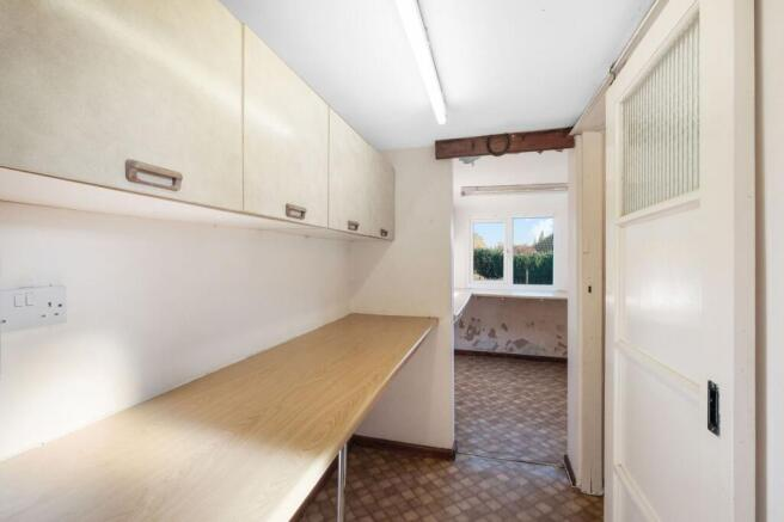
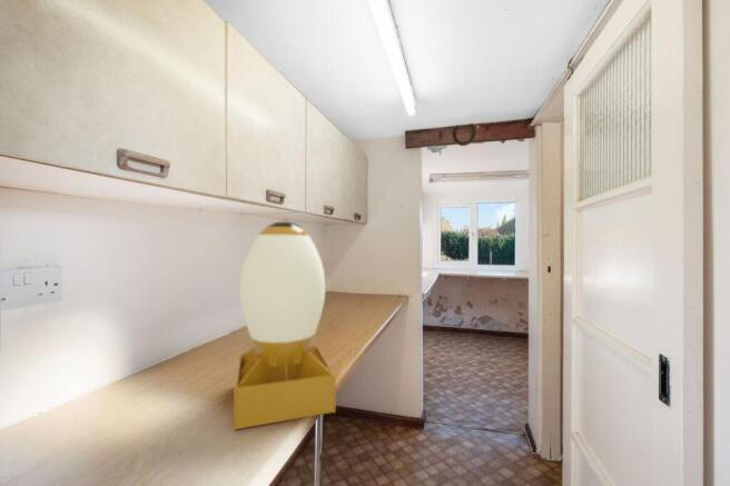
+ desk lamp (284, 309)
